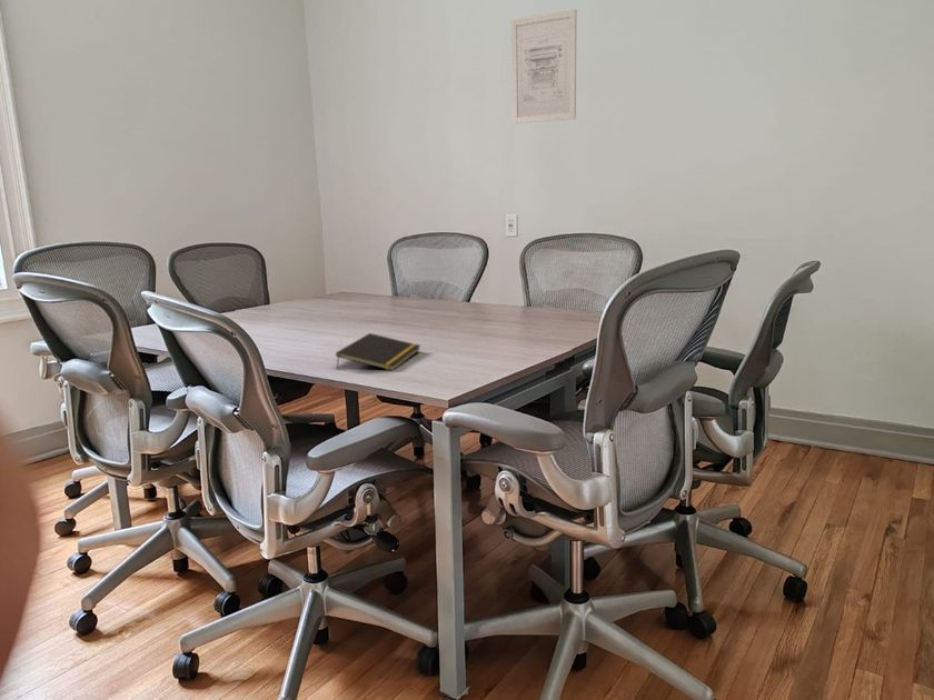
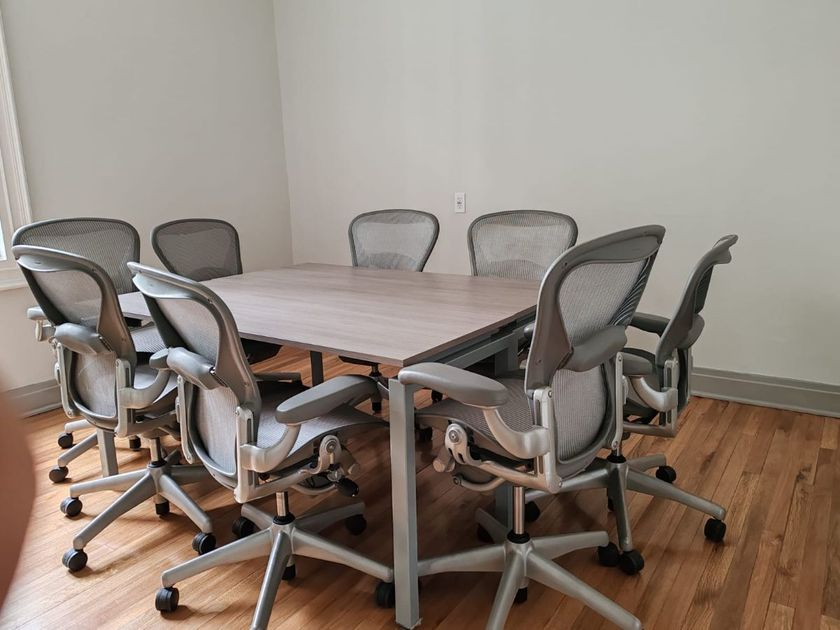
- wall art (543, 69)
- notepad (380, 350)
